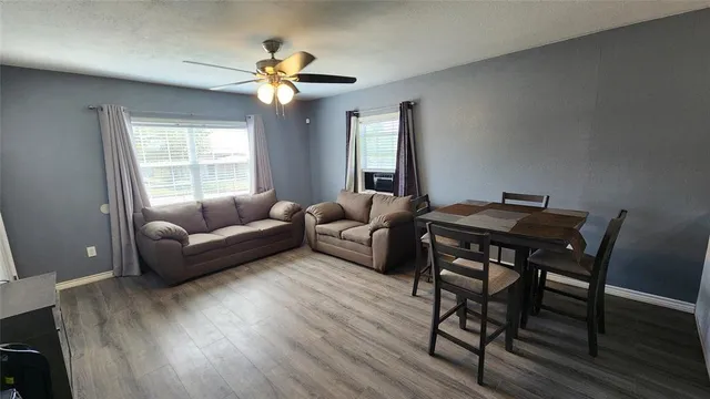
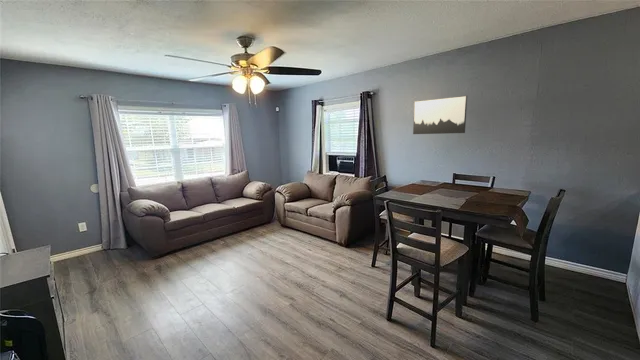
+ wall art (438, 116)
